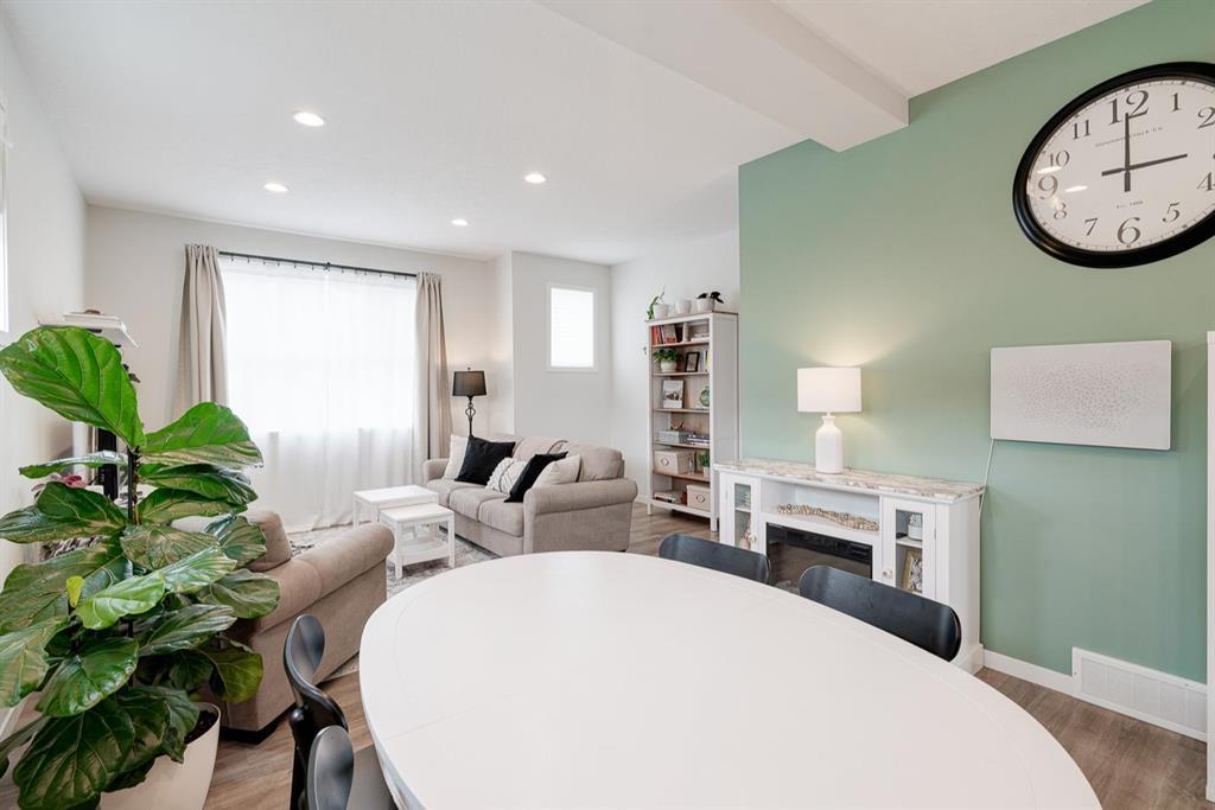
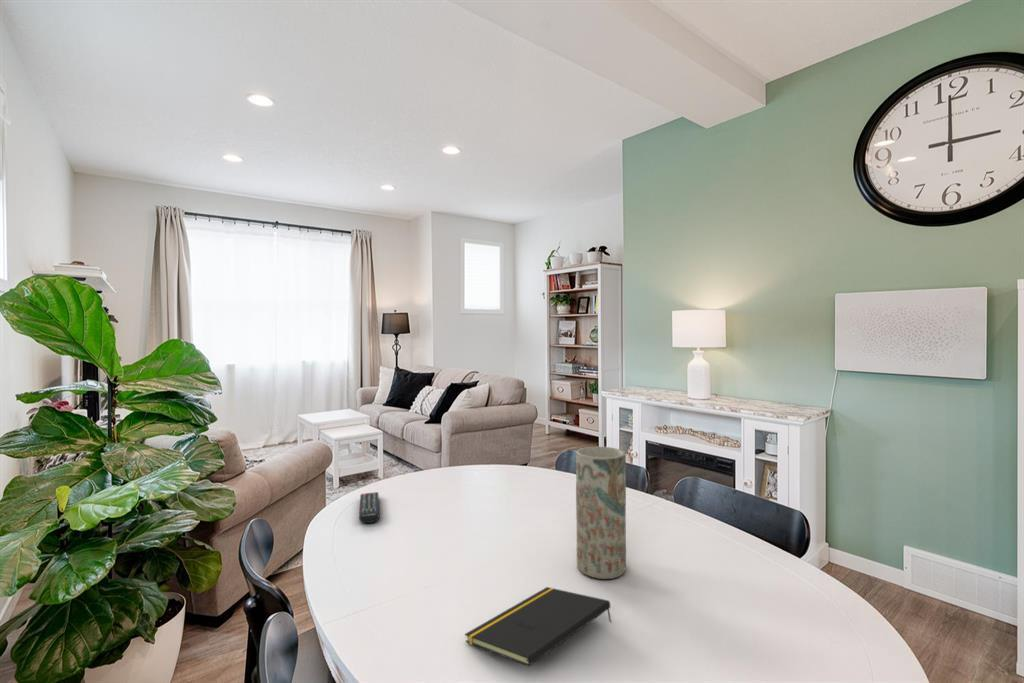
+ vase (600, 509)
+ remote control (369, 506)
+ notepad (539, 620)
